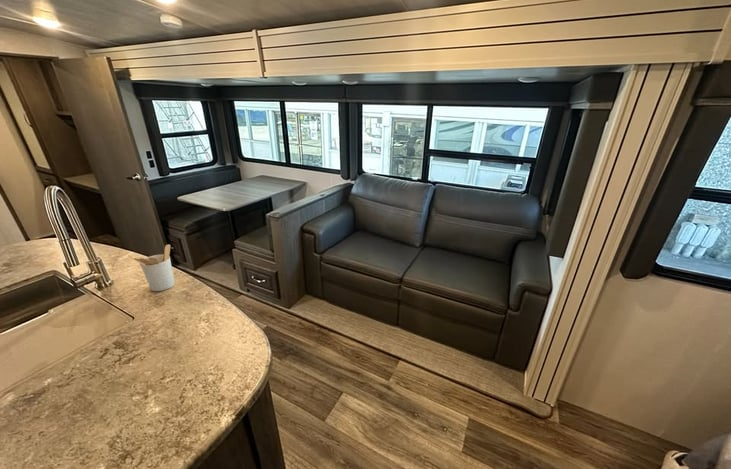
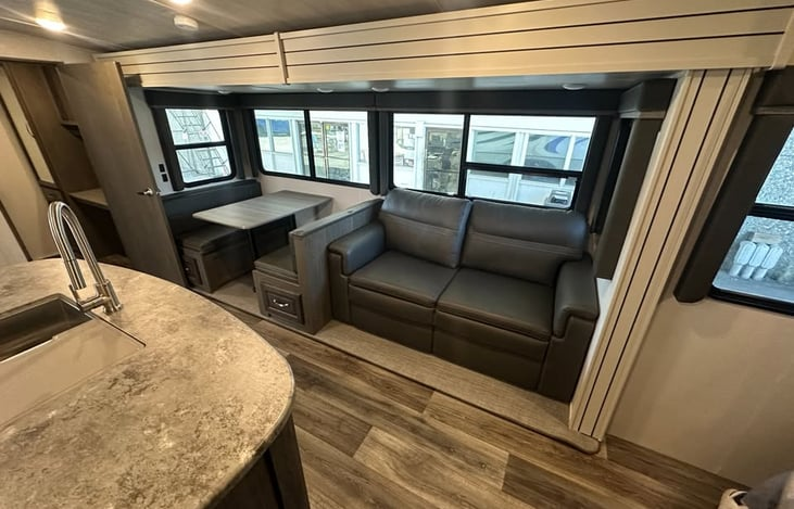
- utensil holder (155, 269)
